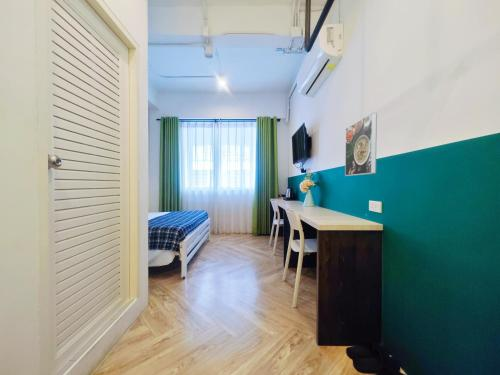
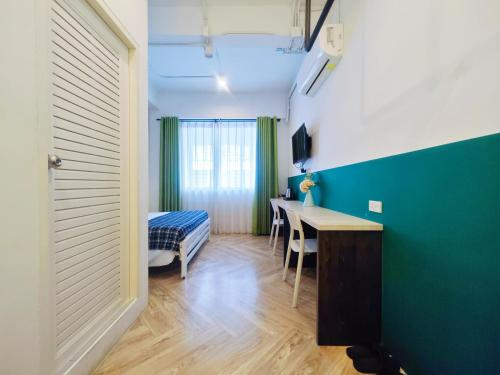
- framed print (359, 148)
